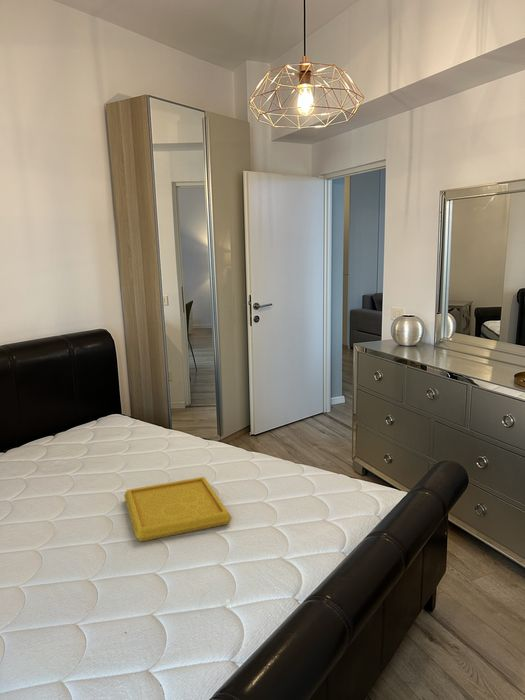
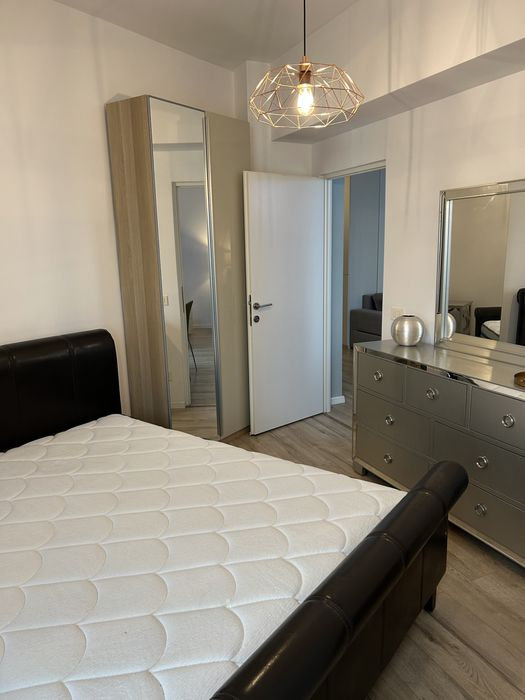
- serving tray (175, 505)
